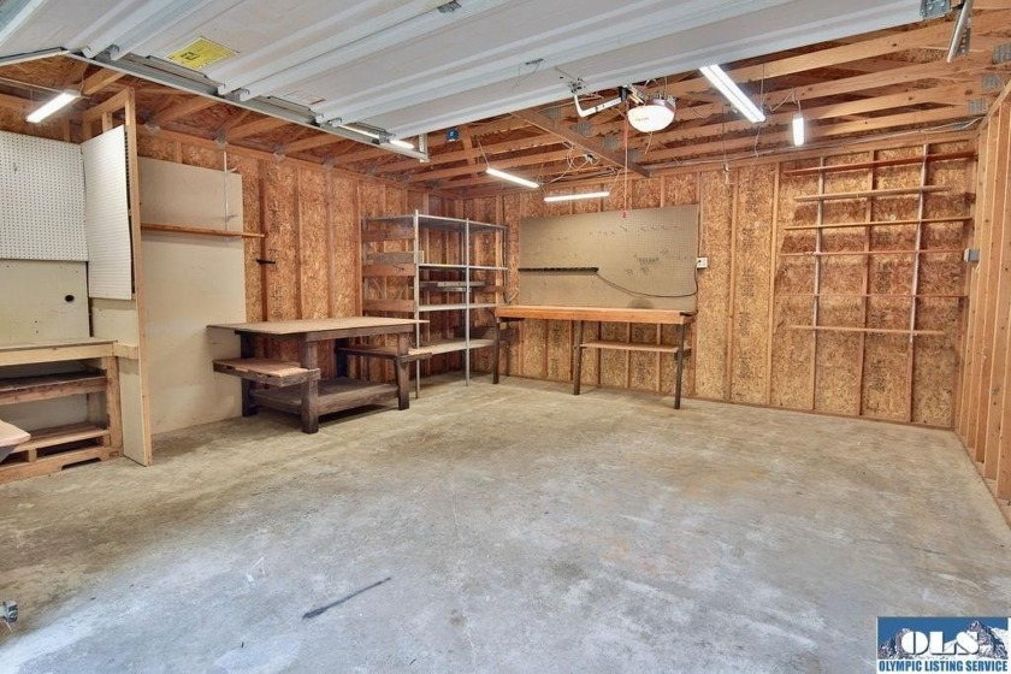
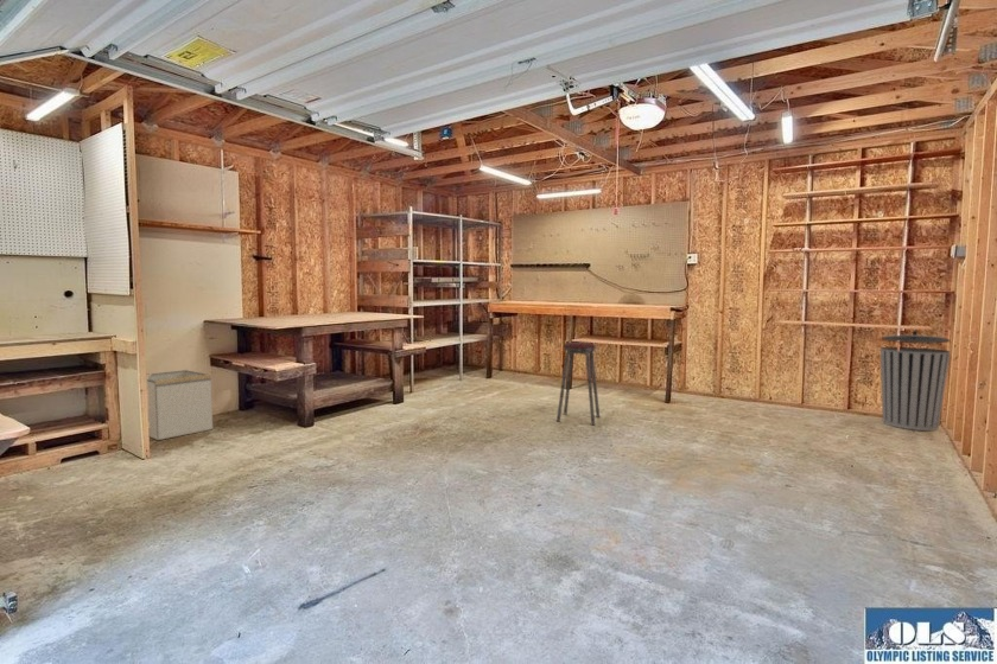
+ music stool (570, 381)
+ storage bin (172, 402)
+ trash can (912, 377)
